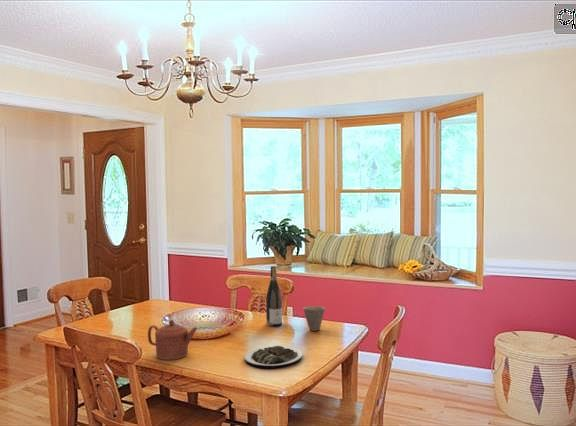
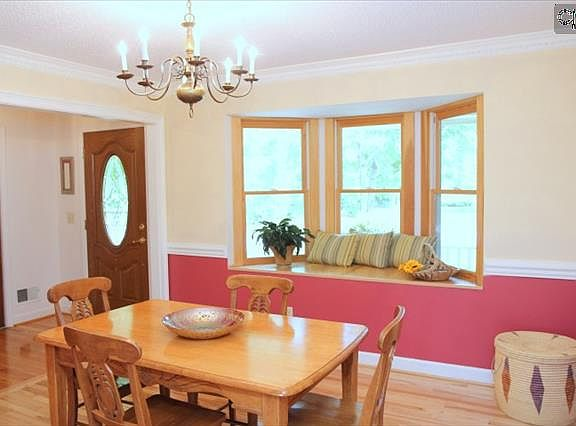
- teapot (172, 337)
- plate (273, 354)
- wine bottle (273, 295)
- cup (314, 318)
